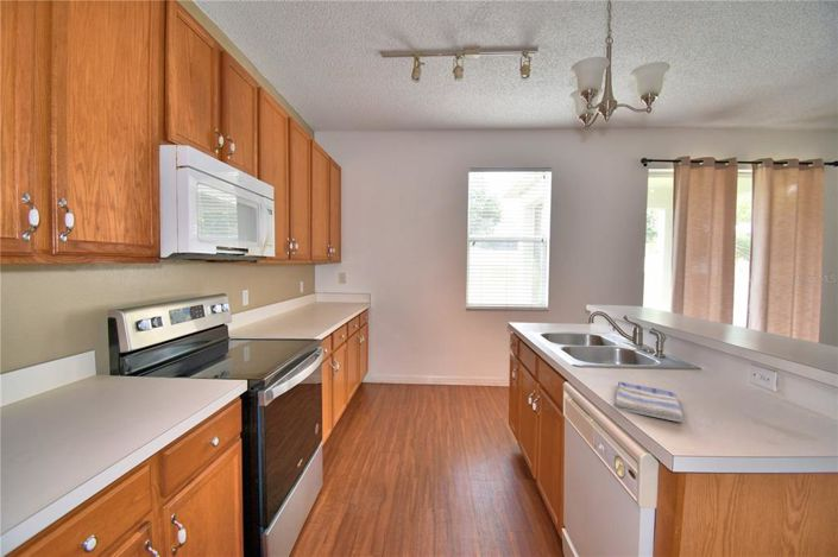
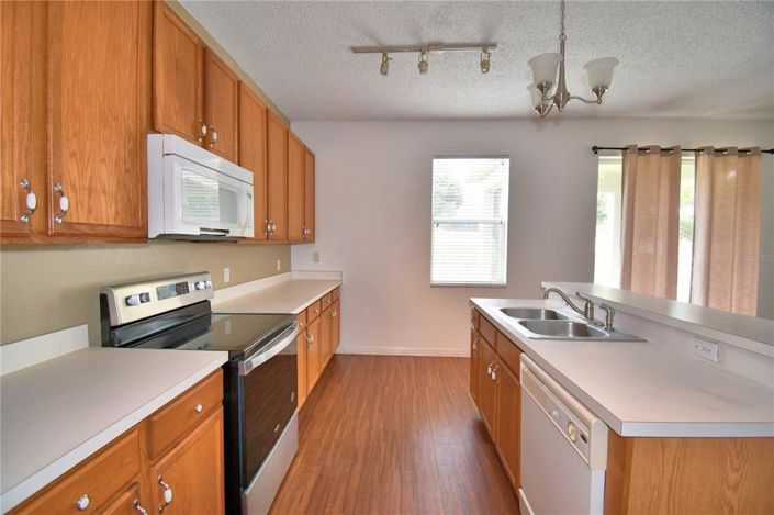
- dish towel (645, 398)
